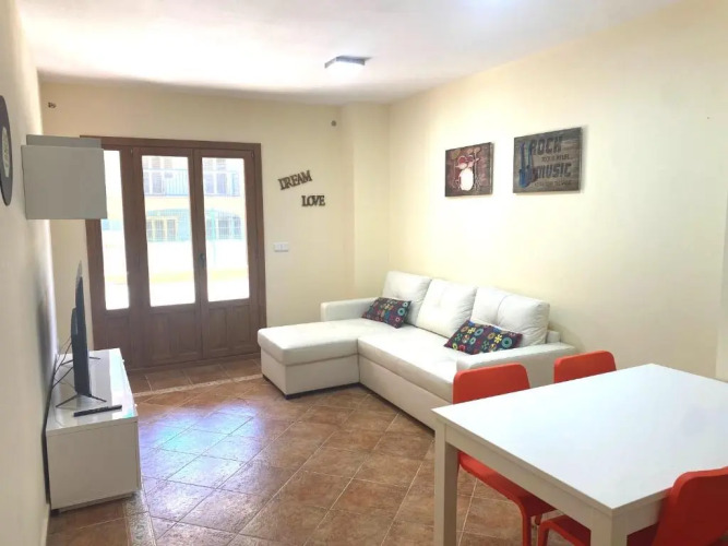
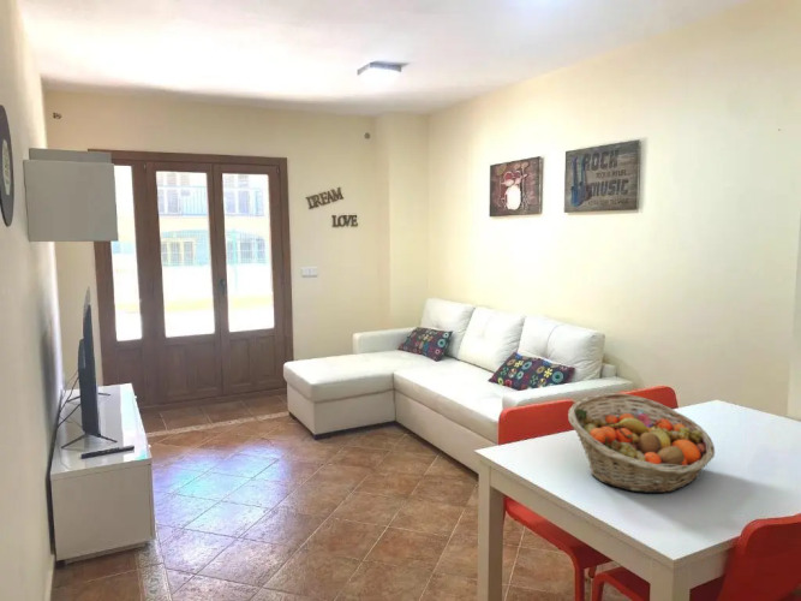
+ fruit basket (639, 440)
